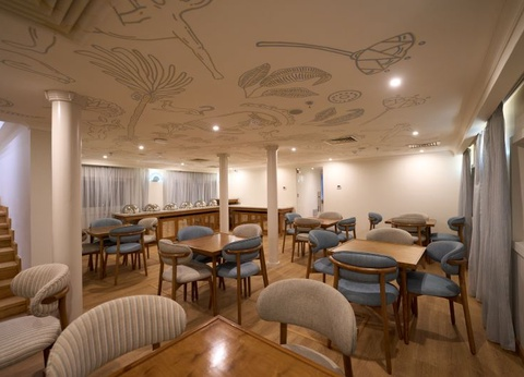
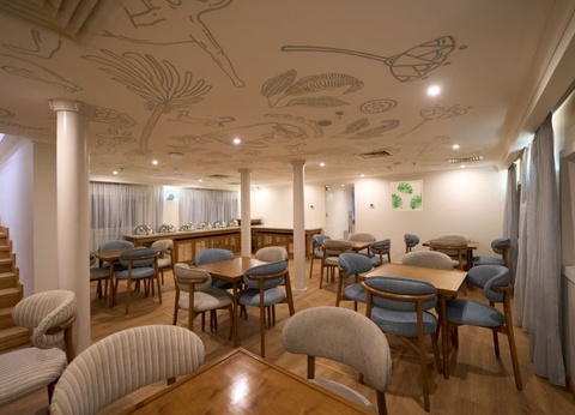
+ wall art (406, 196)
